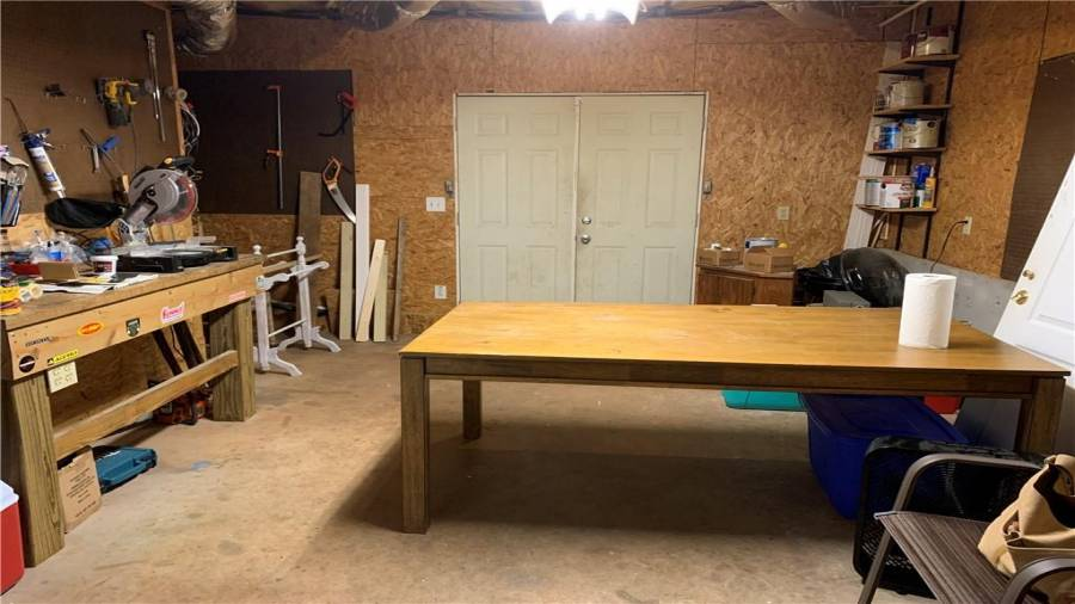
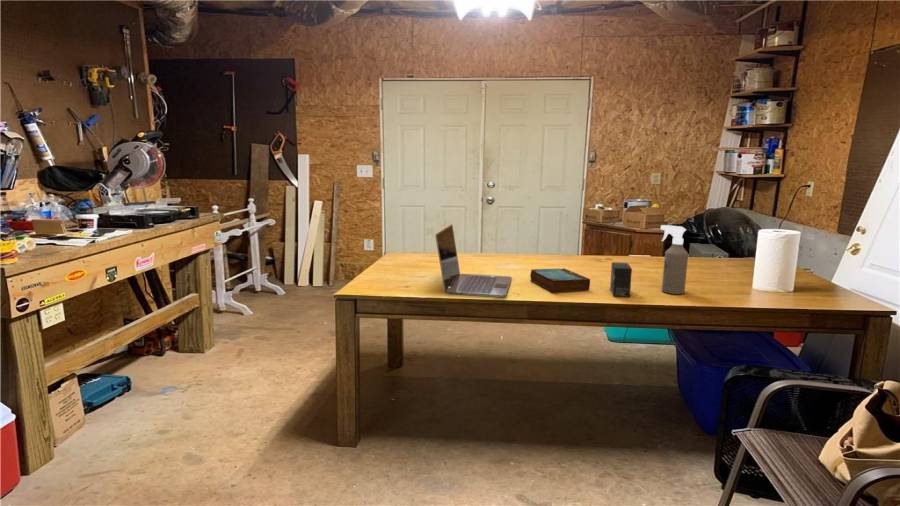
+ small box (620, 279)
+ book (558, 279)
+ spray bottle (672, 259)
+ laptop (475, 274)
